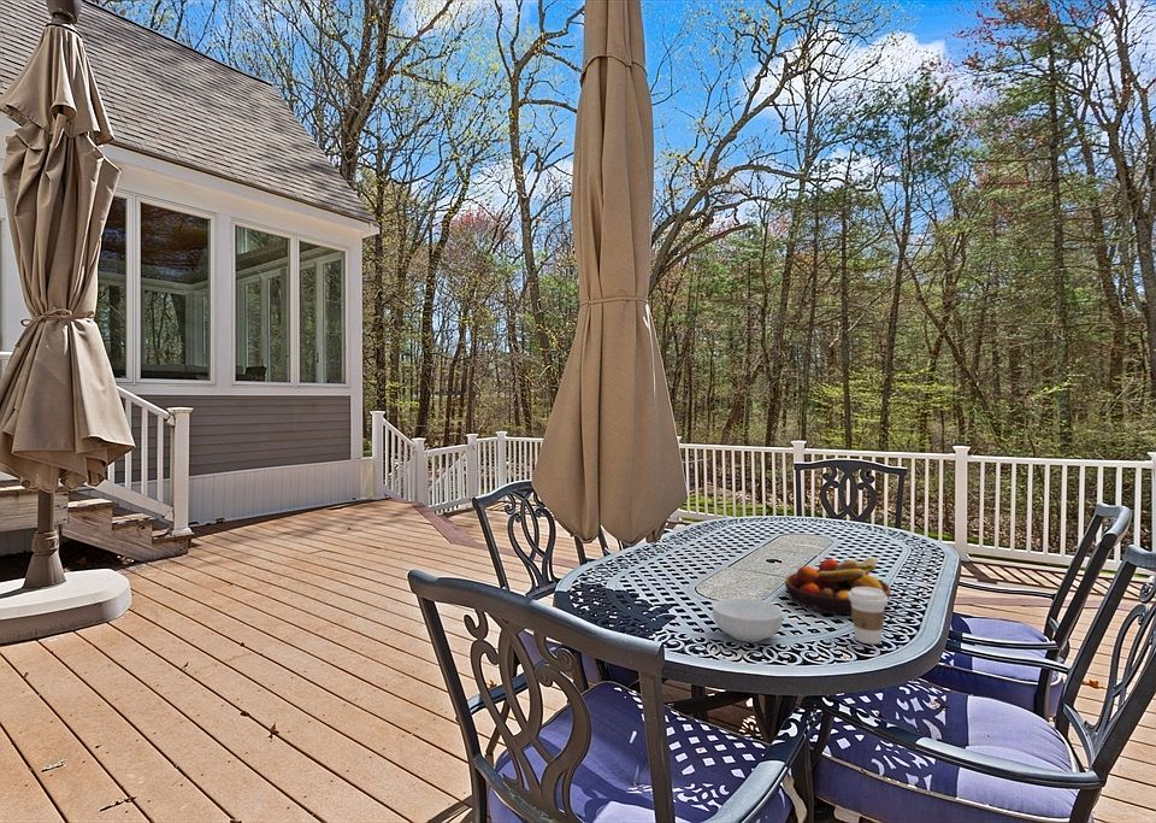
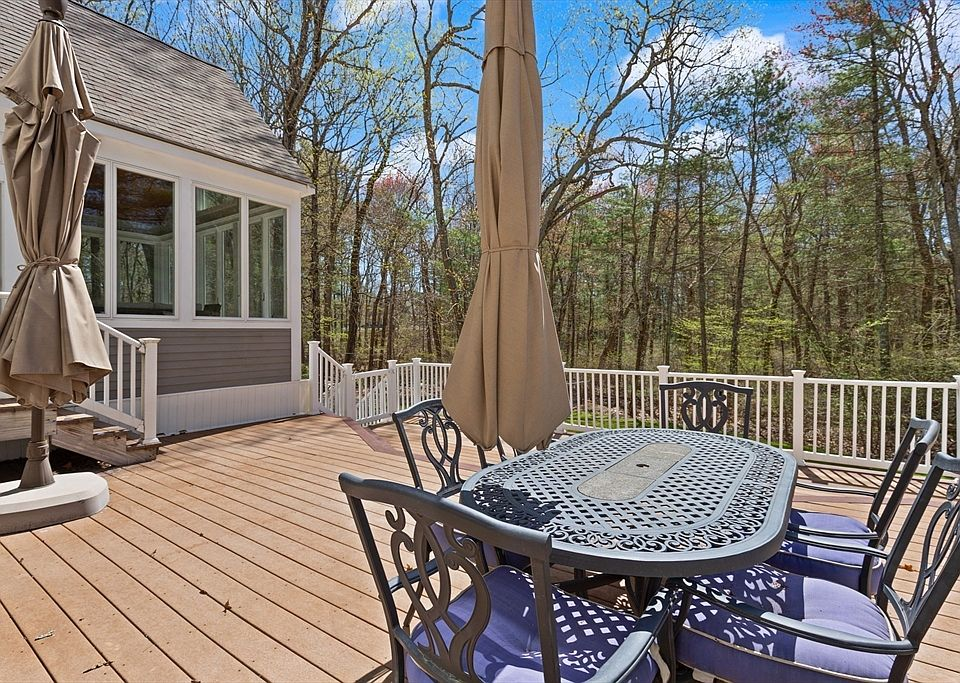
- coffee cup (867, 615)
- cereal bowl (747, 622)
- fruit bowl (836, 578)
